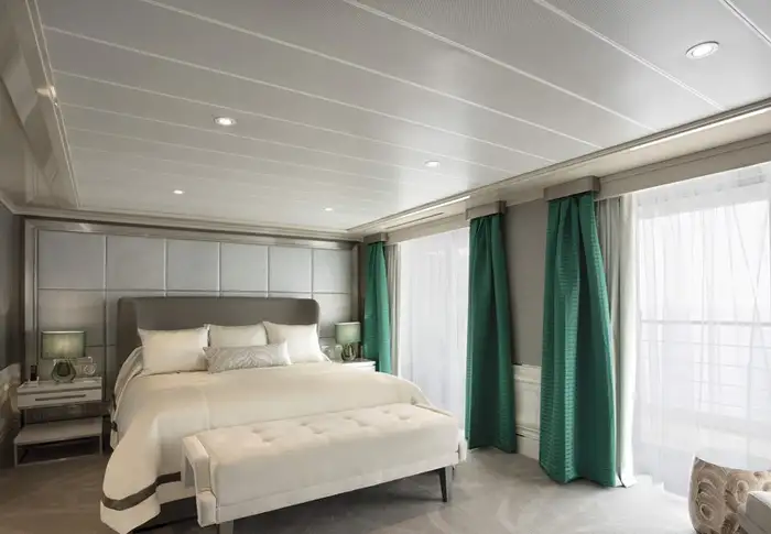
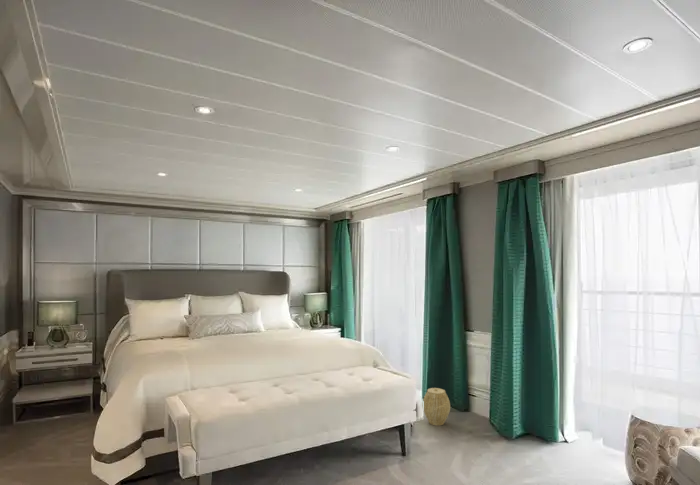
+ woven basket (436, 405)
